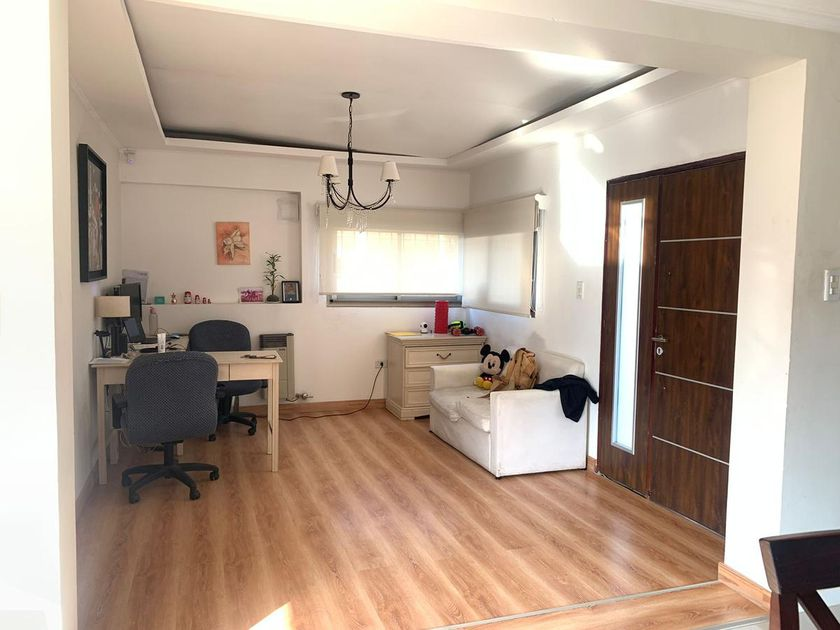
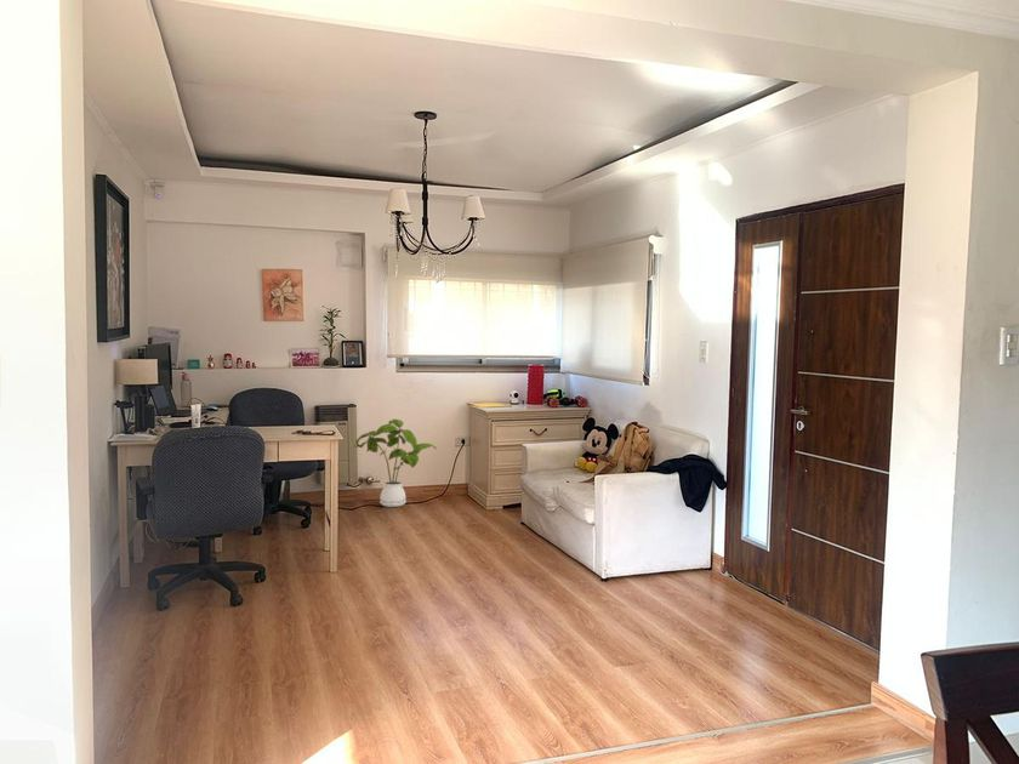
+ house plant (400, 462)
